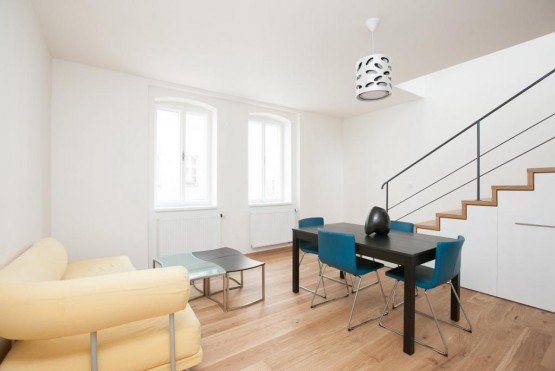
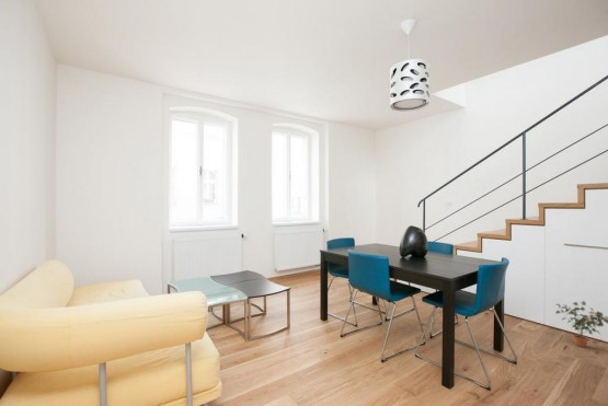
+ potted plant (581, 324)
